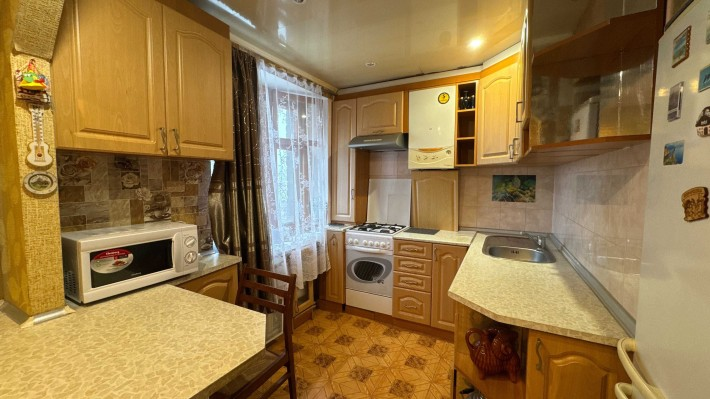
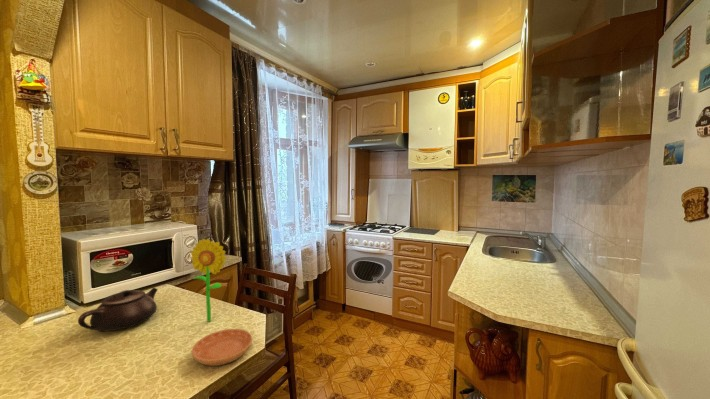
+ saucer (223, 347)
+ flower (208, 279)
+ teapot (122, 306)
